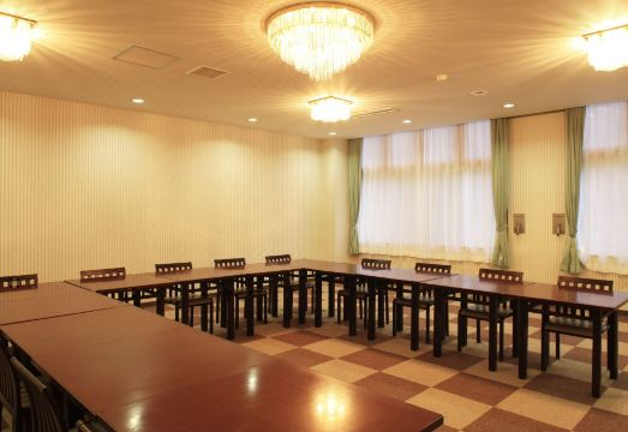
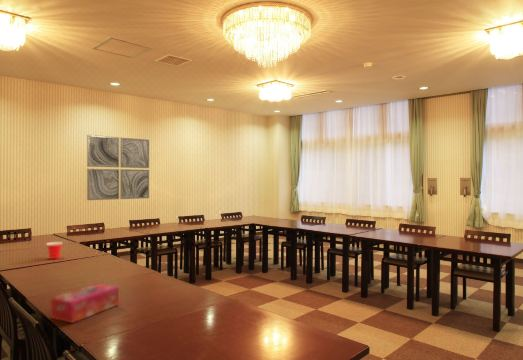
+ tissue box (86, 301)
+ wall art (120, 167)
+ cup (54, 250)
